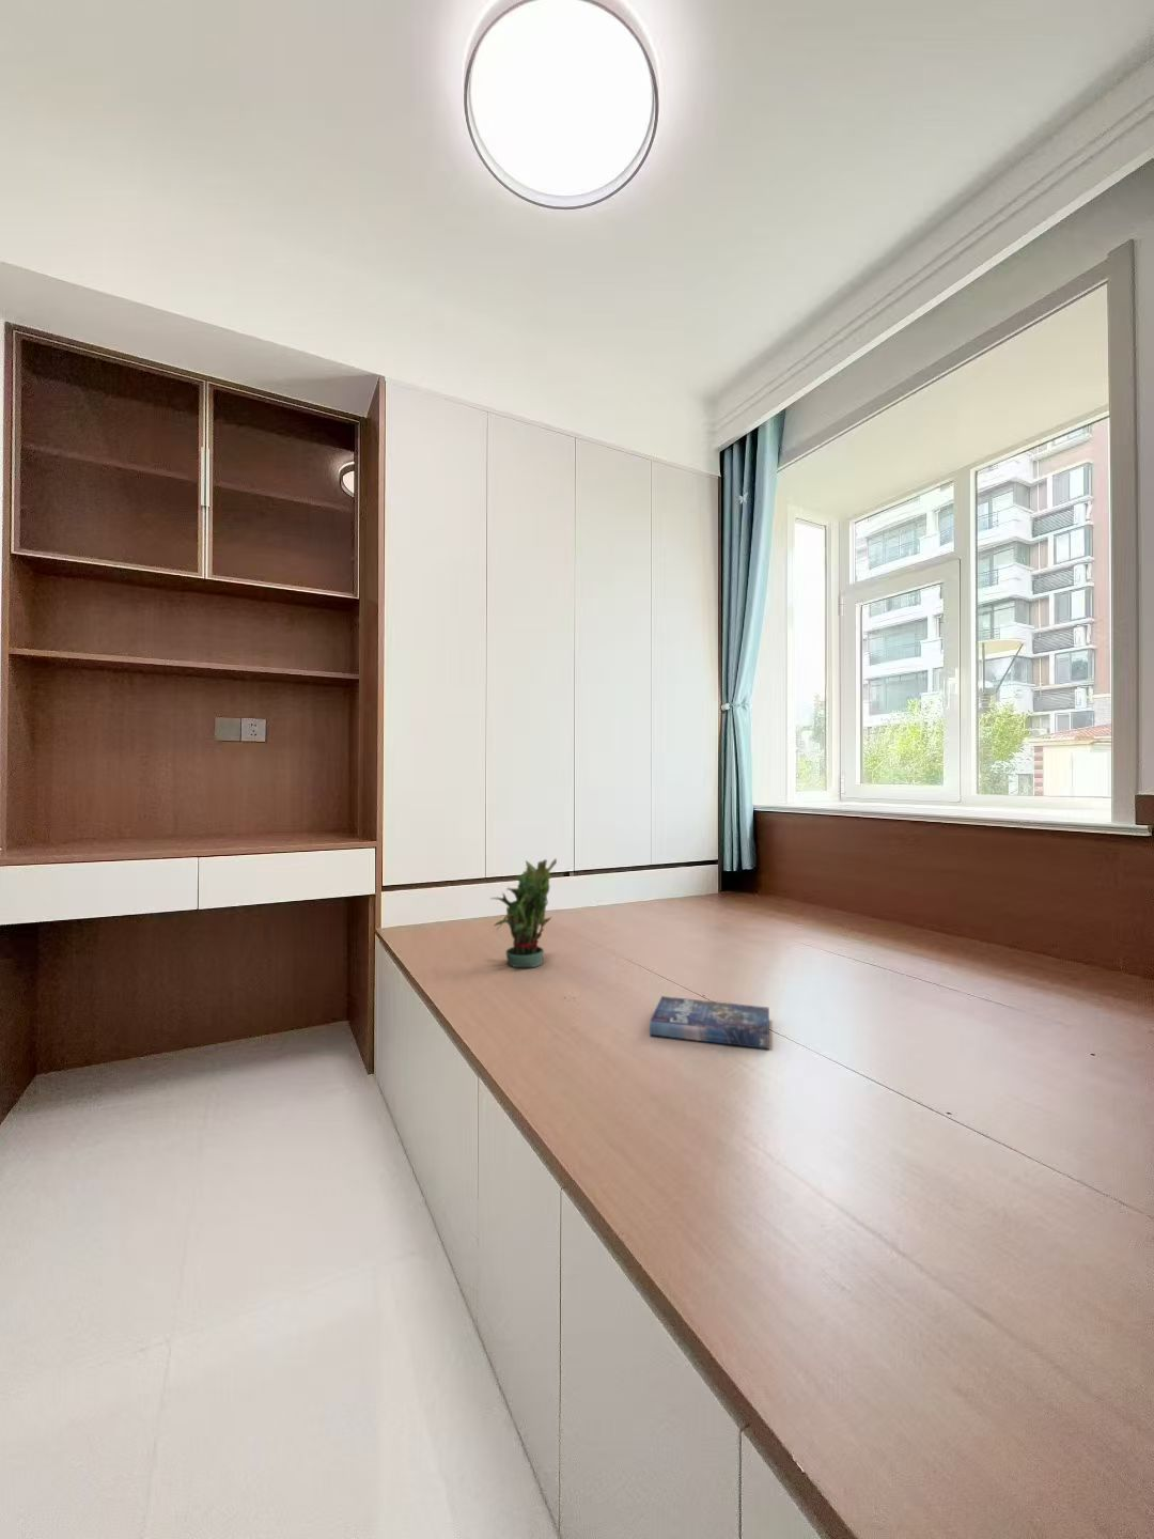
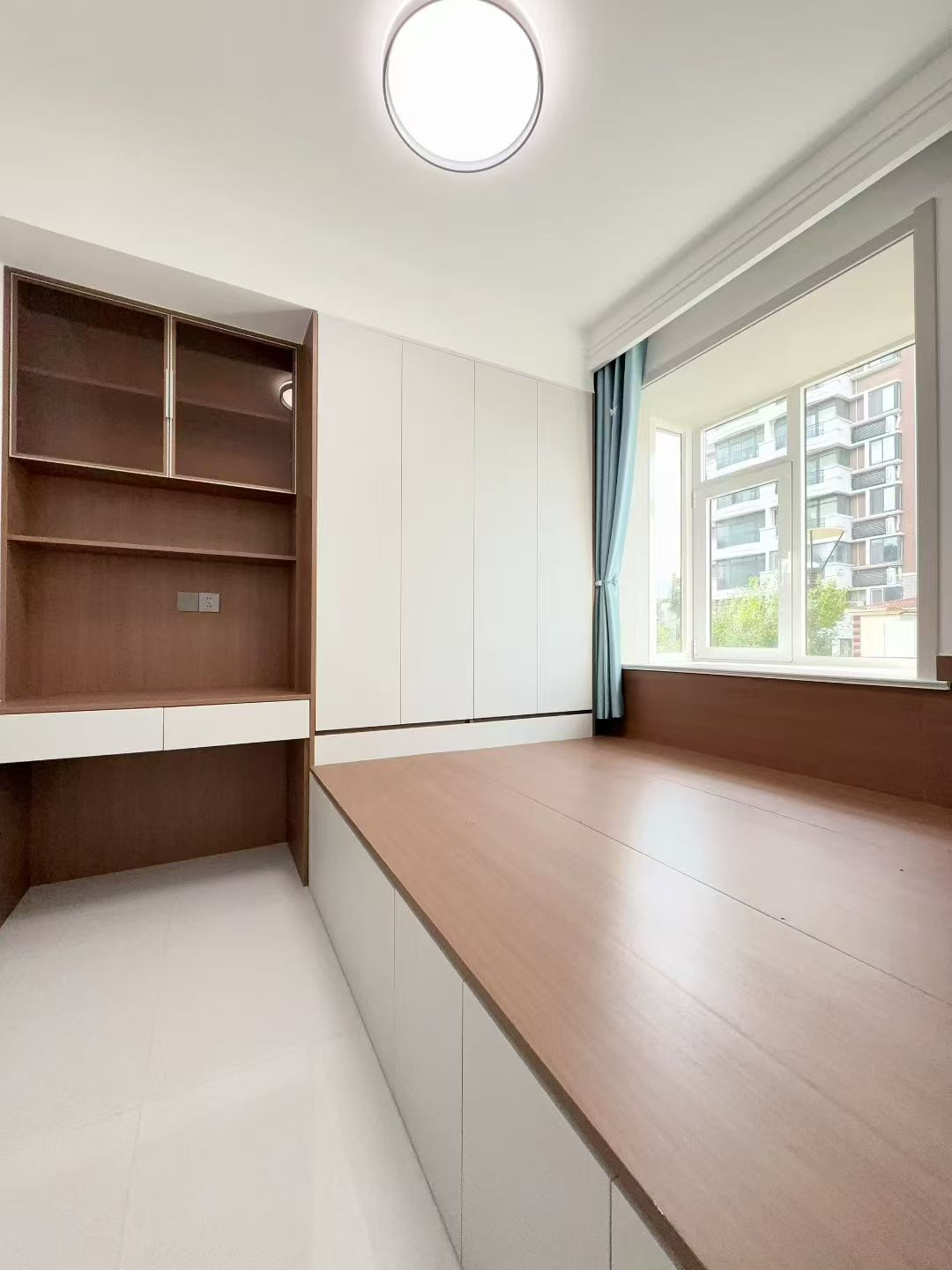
- potted plant (527, 910)
- book (710, 1020)
